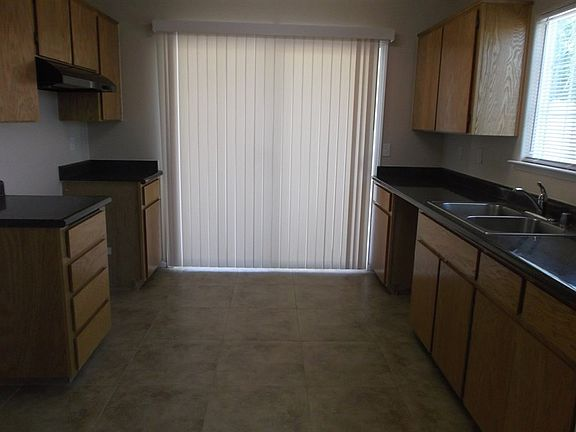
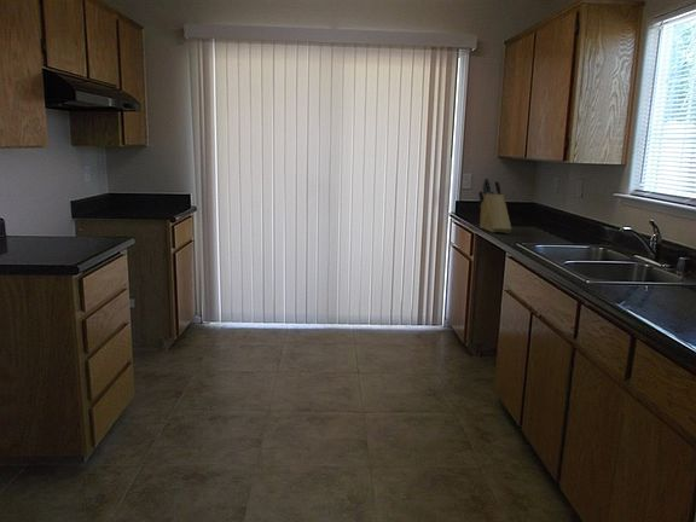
+ knife block (494, 204)
